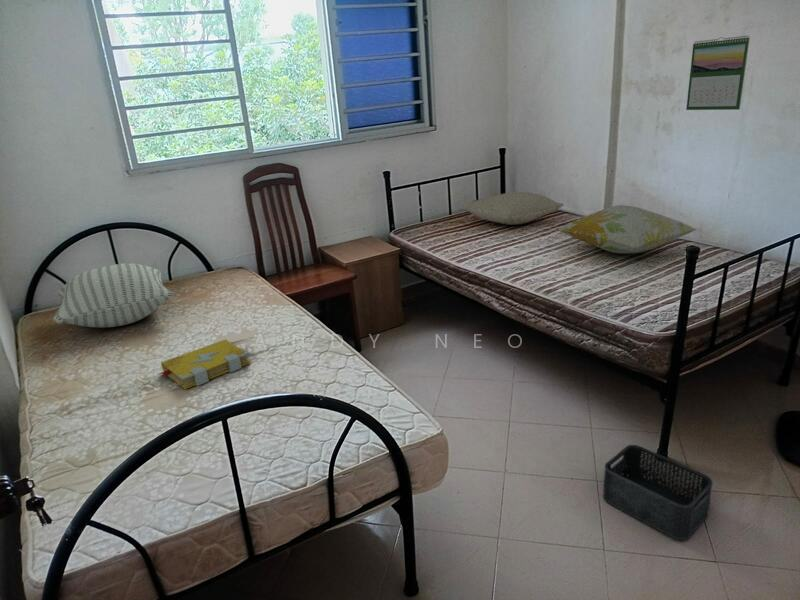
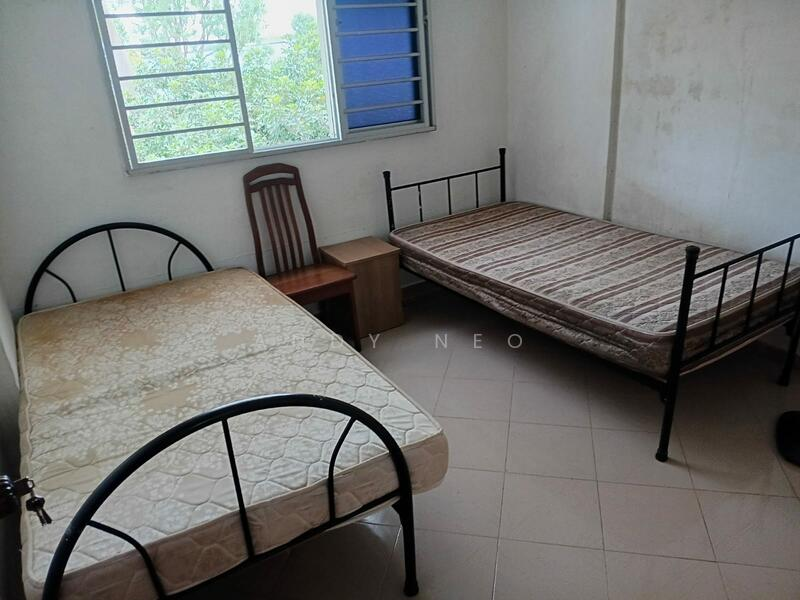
- calendar (716, 74)
- spell book (203, 363)
- pillow (113, 293)
- pillow (510, 207)
- storage bin (655, 489)
- decorative pillow (625, 229)
